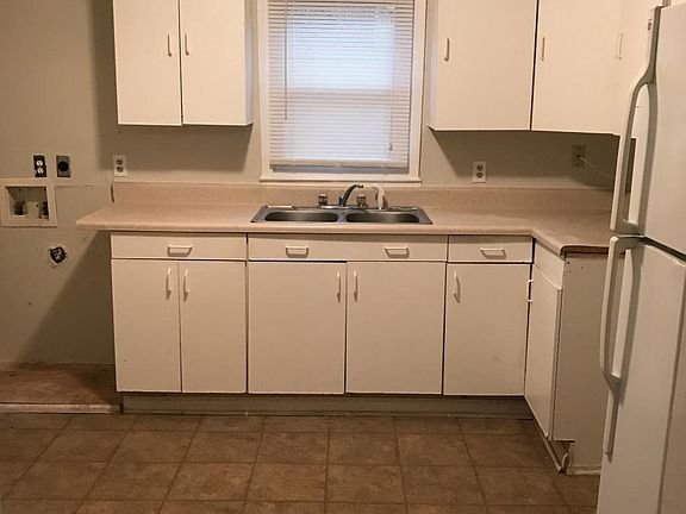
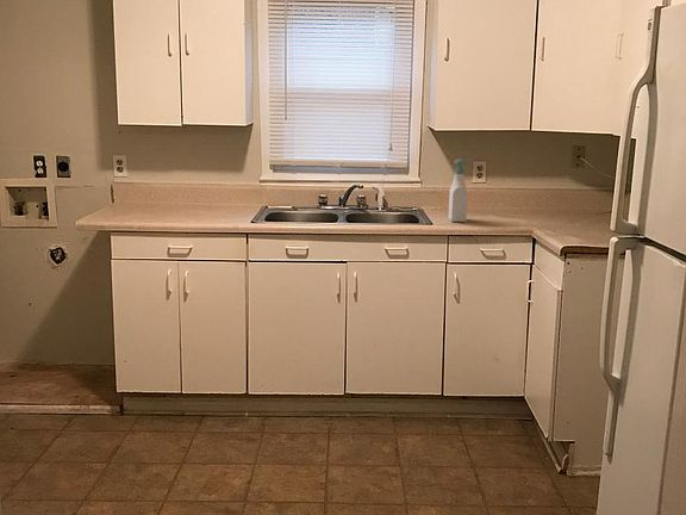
+ soap bottle (460, 190)
